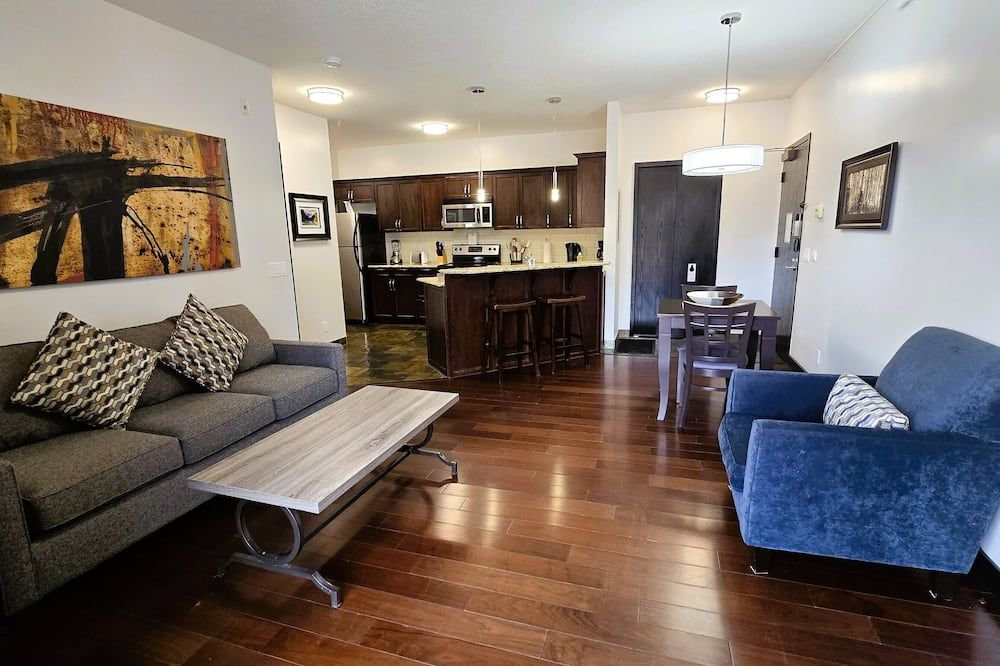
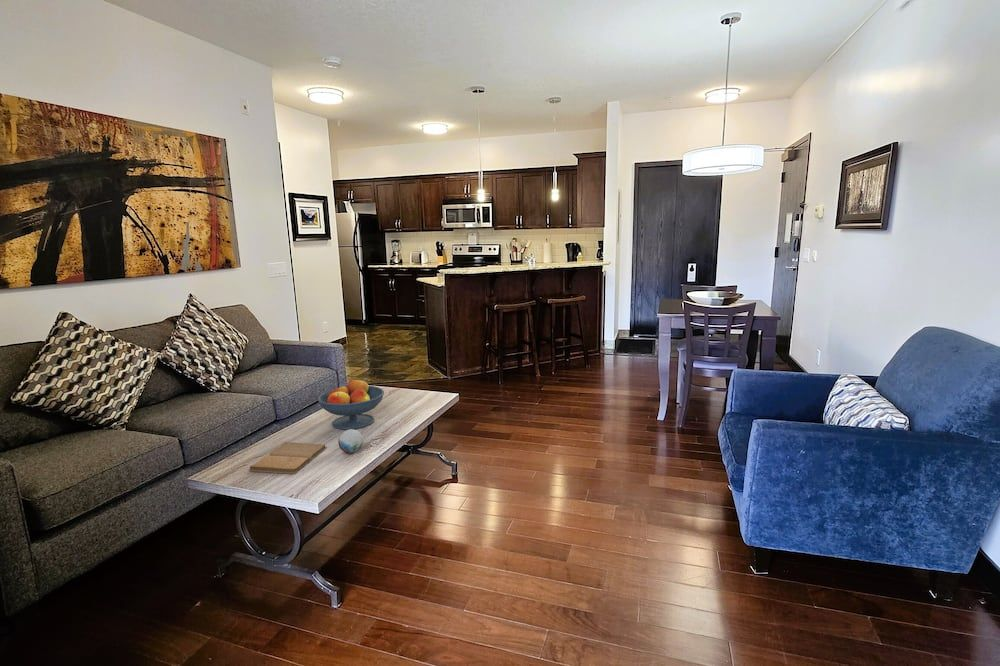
+ book (289, 456)
+ fruit bowl (352, 403)
+ decorative orb (350, 441)
